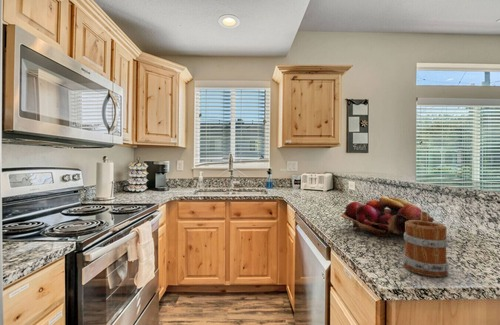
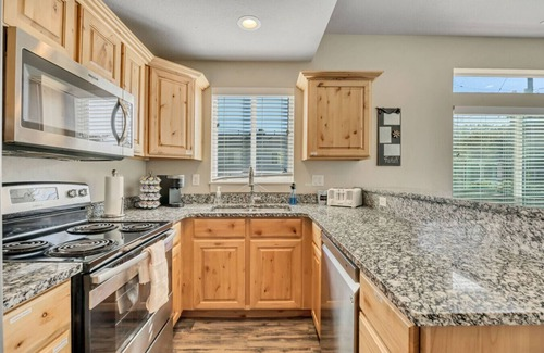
- fruit basket (385, 214)
- mug (424, 240)
